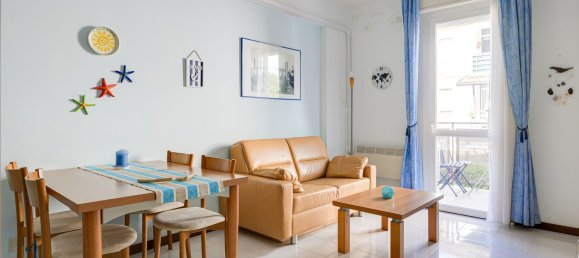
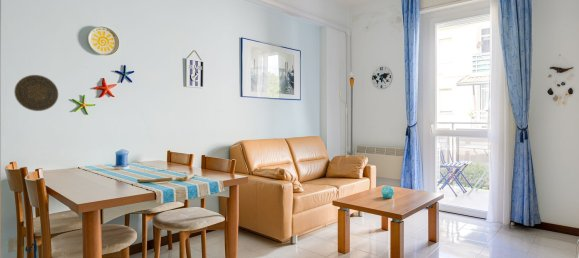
+ decorative plate (37, 92)
